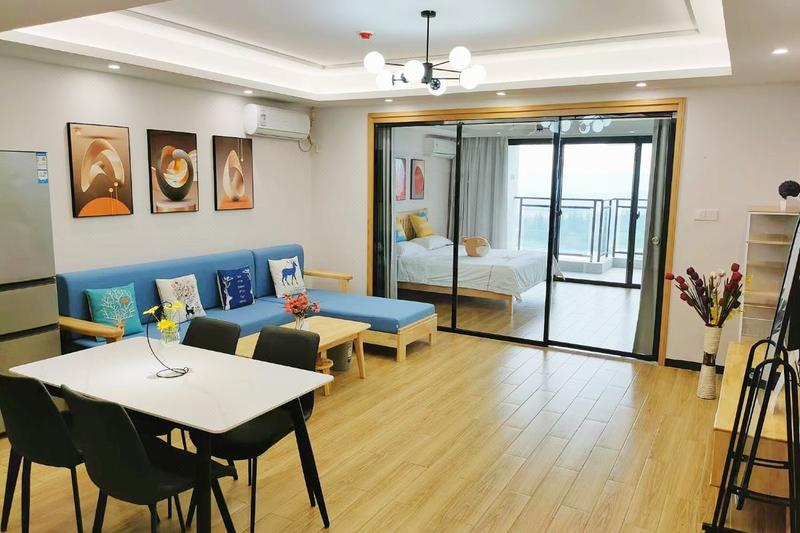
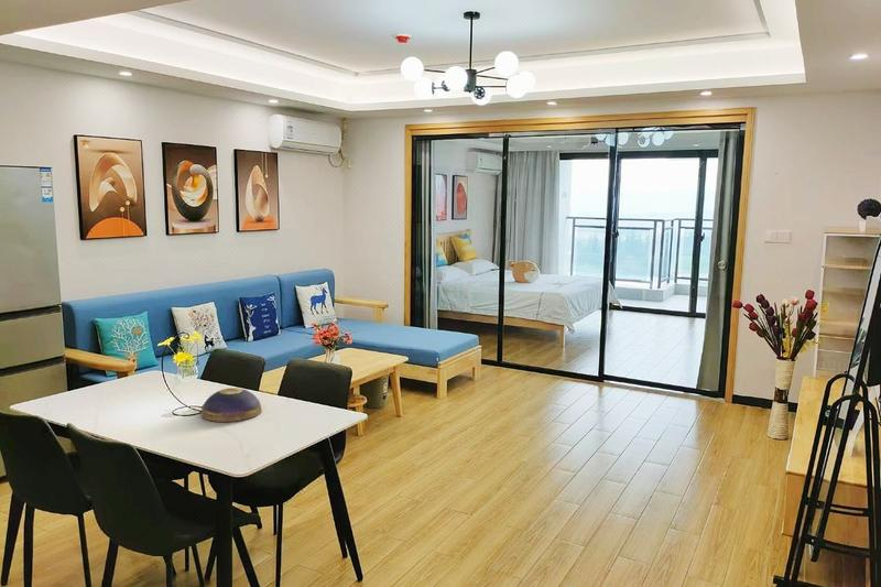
+ decorative bowl (231, 400)
